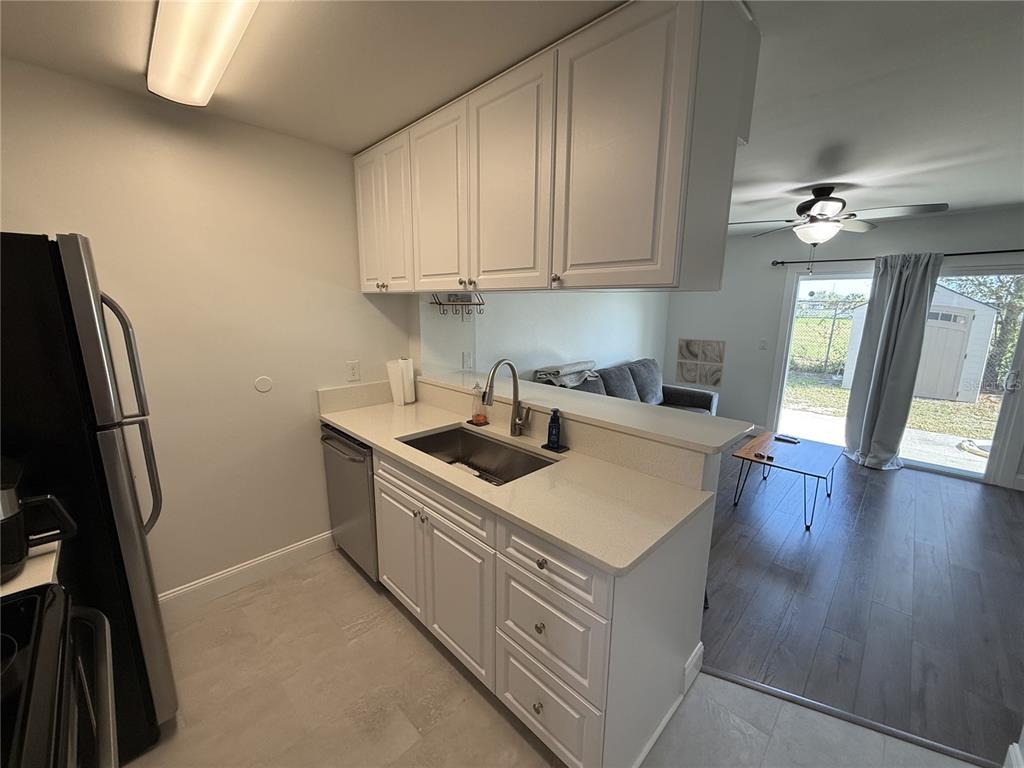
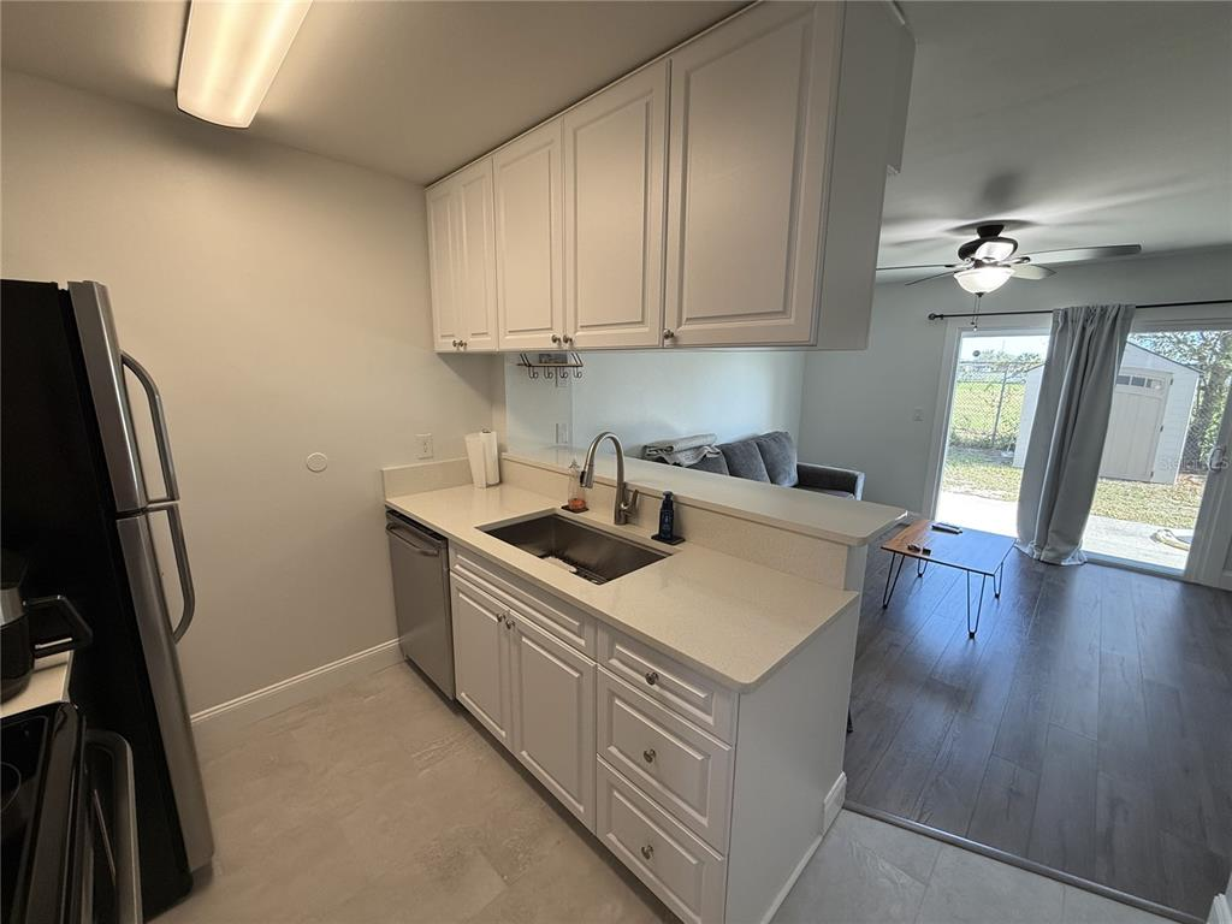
- wall art (700, 361)
